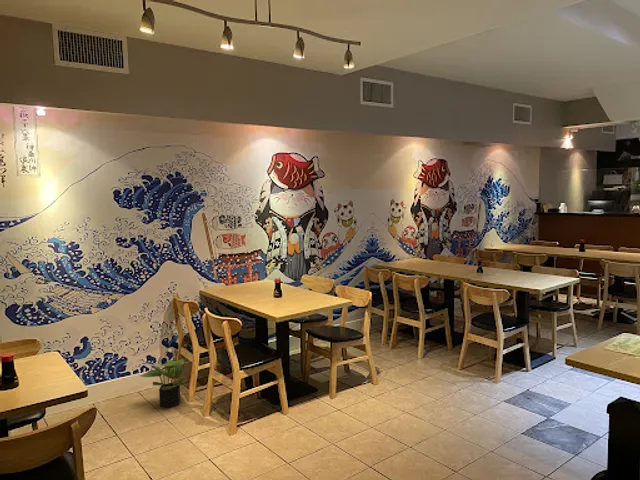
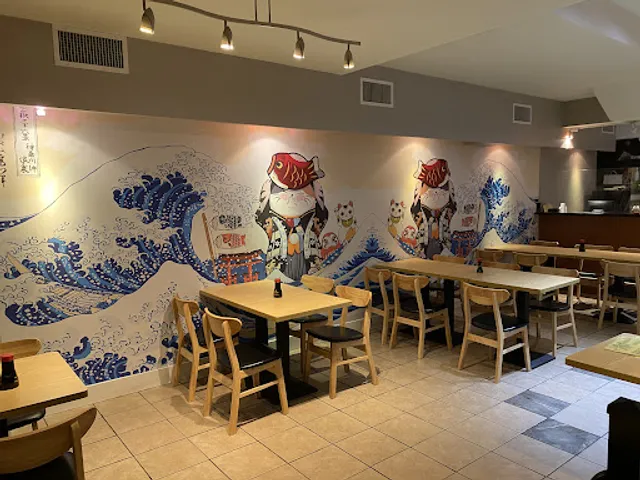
- potted plant (168, 381)
